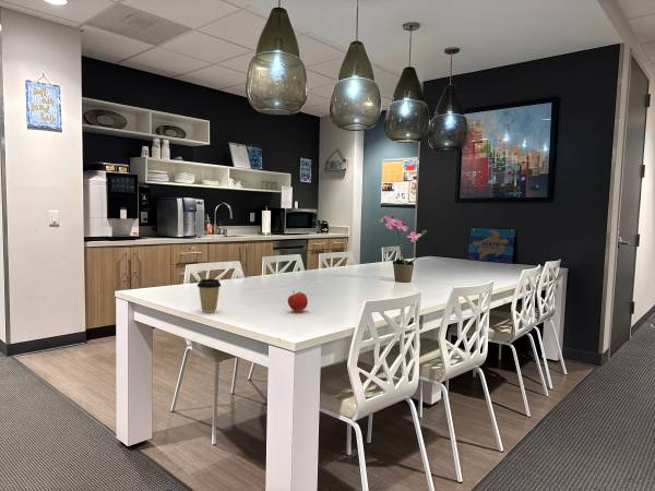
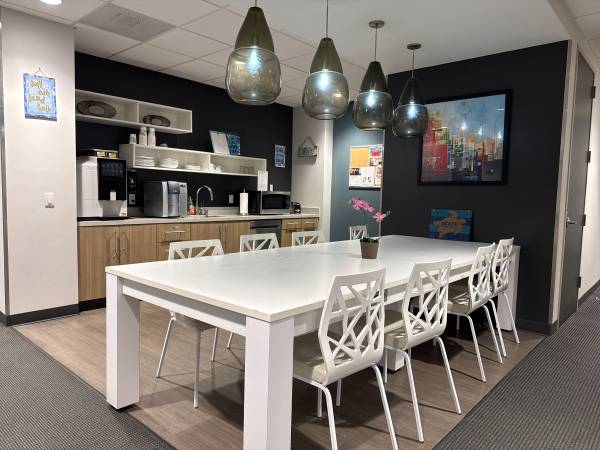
- fruit (297, 300)
- coffee cup (209, 296)
